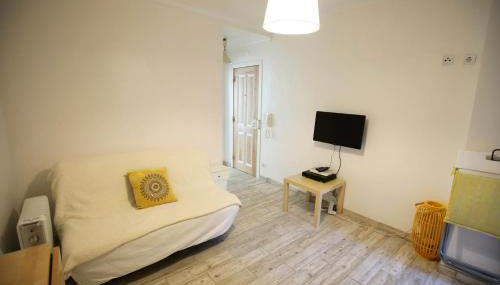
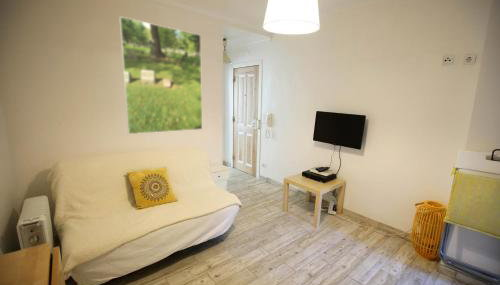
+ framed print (166, 81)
